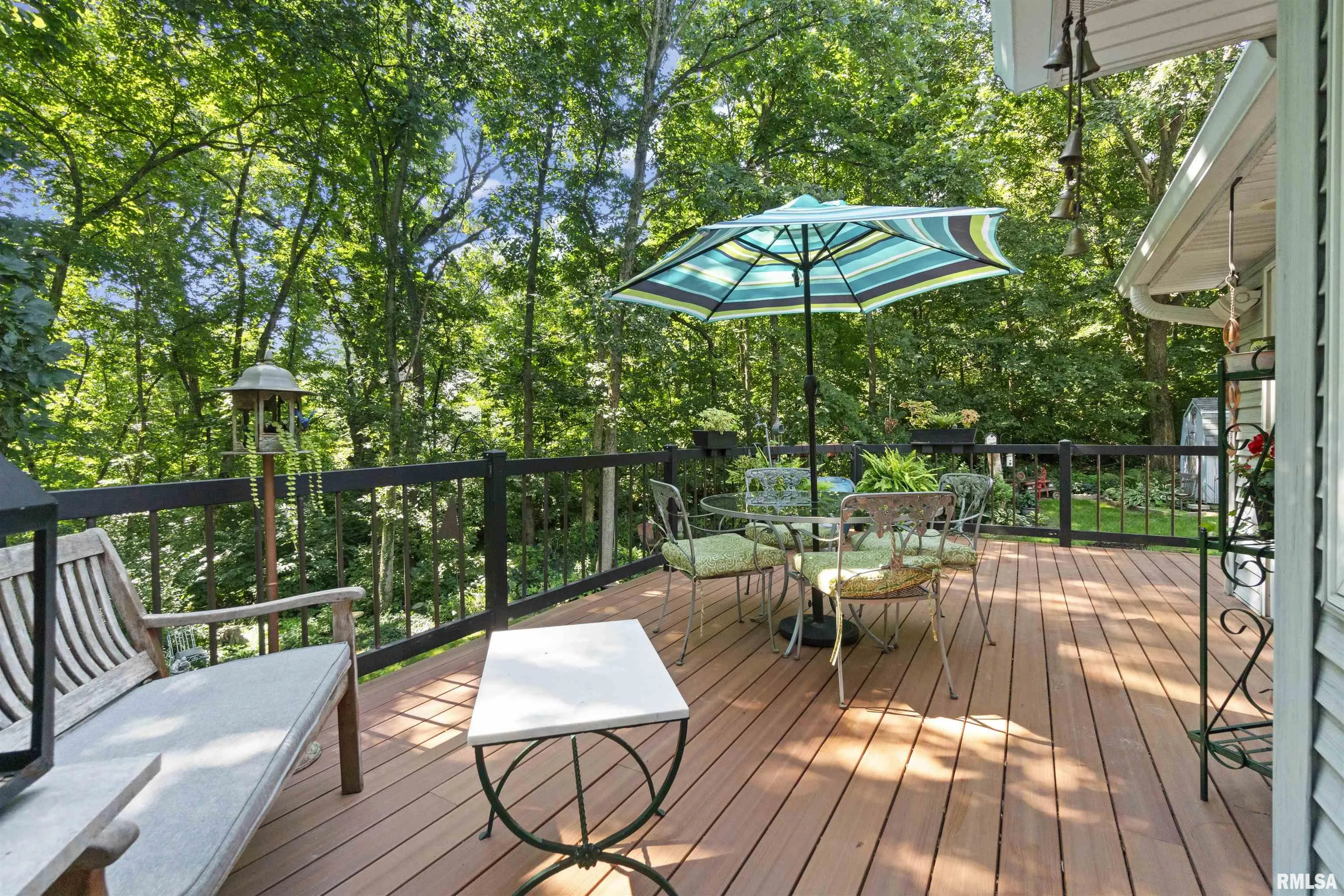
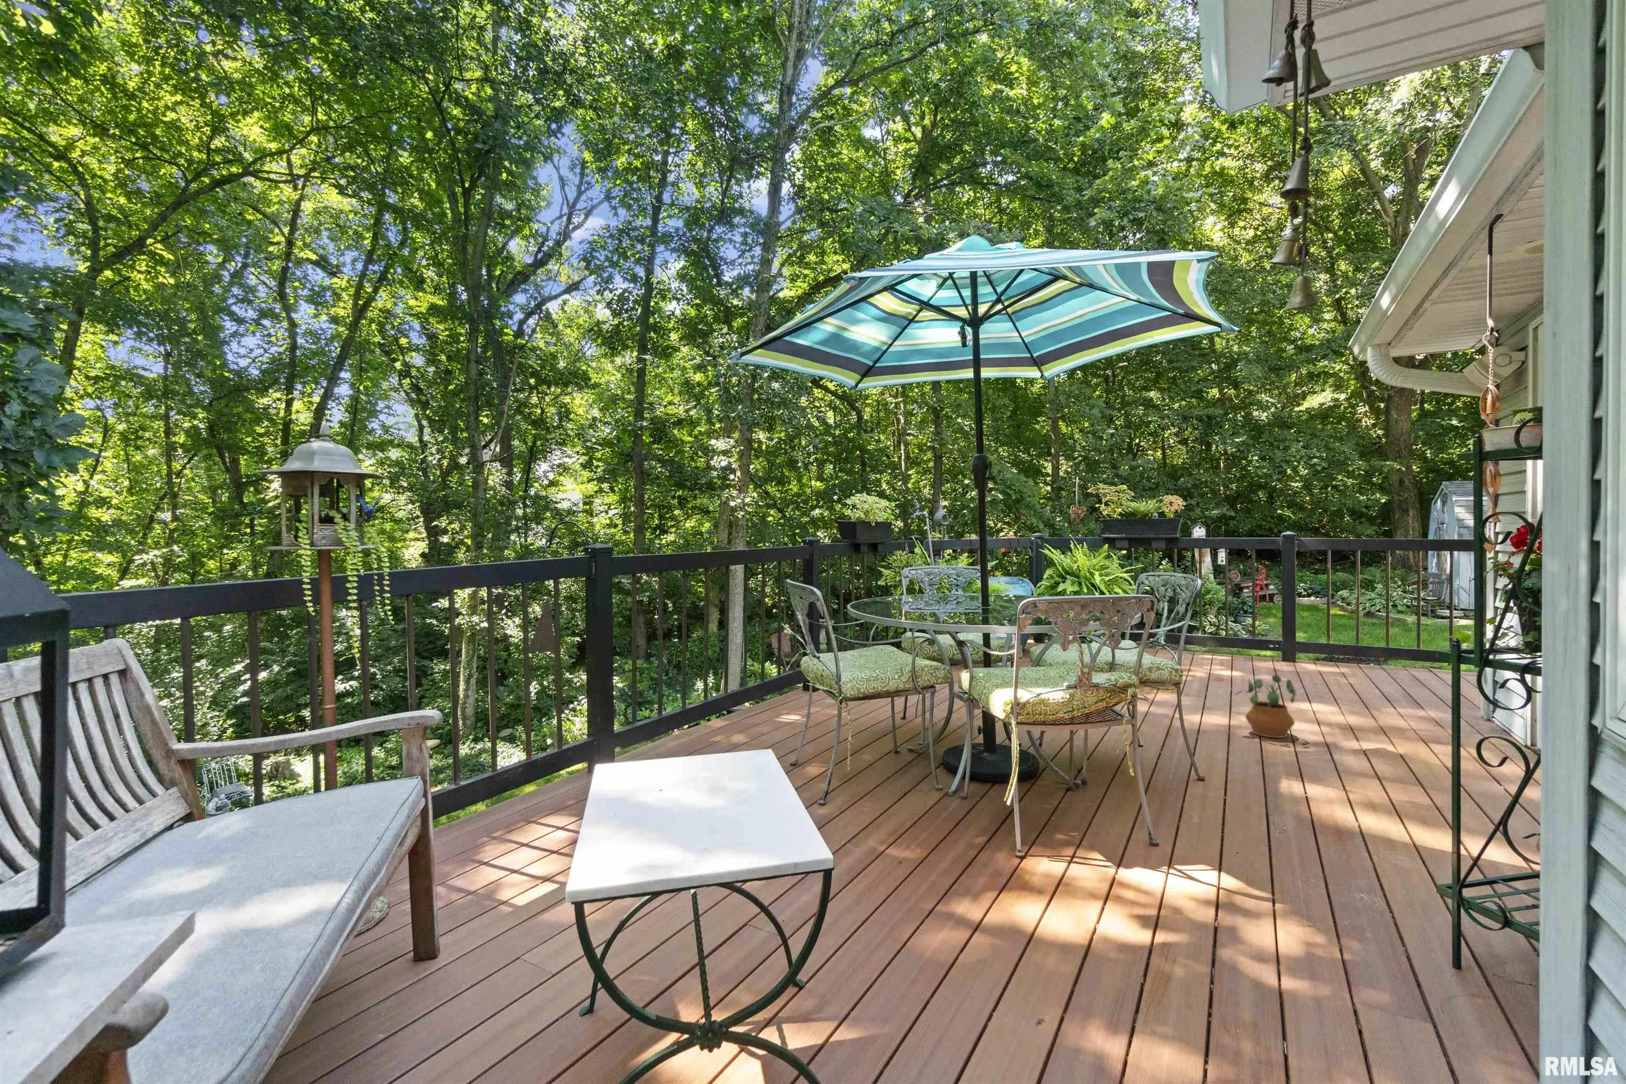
+ potted plant (1263, 704)
